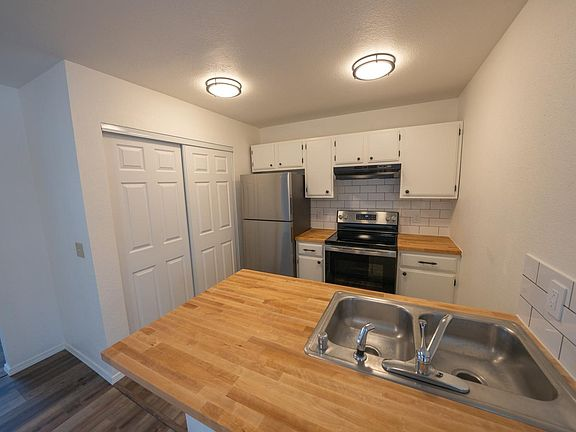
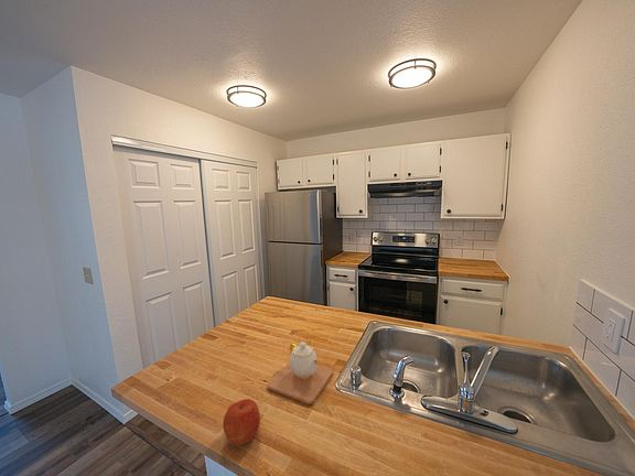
+ teapot (300, 363)
+ apple (241, 418)
